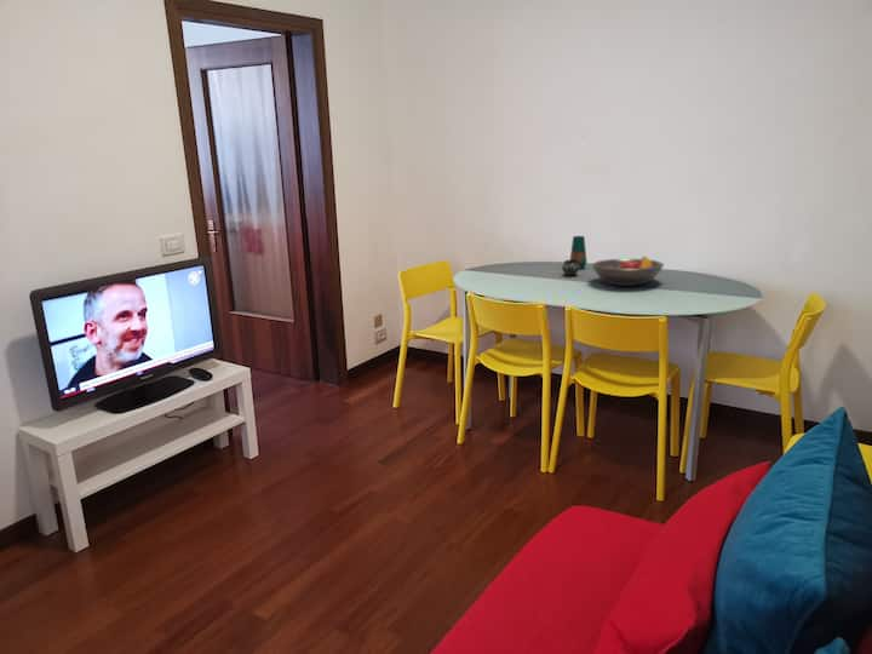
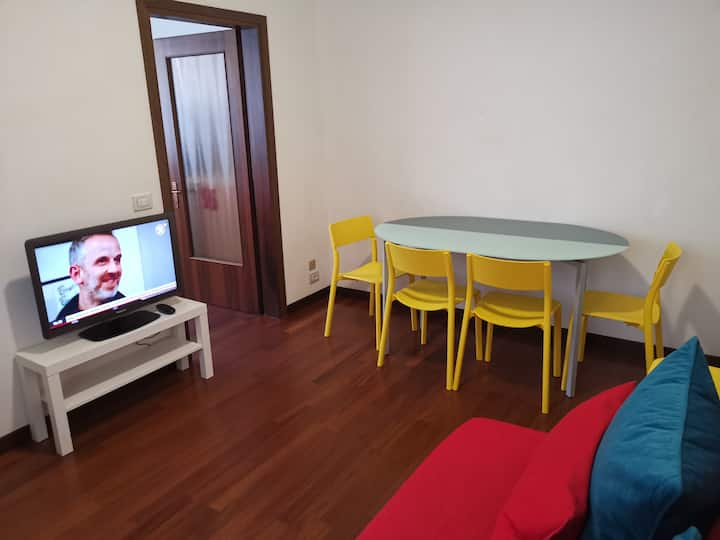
- vase (574, 254)
- fruit bowl (626, 270)
